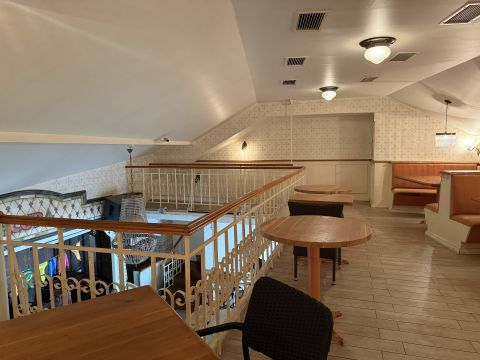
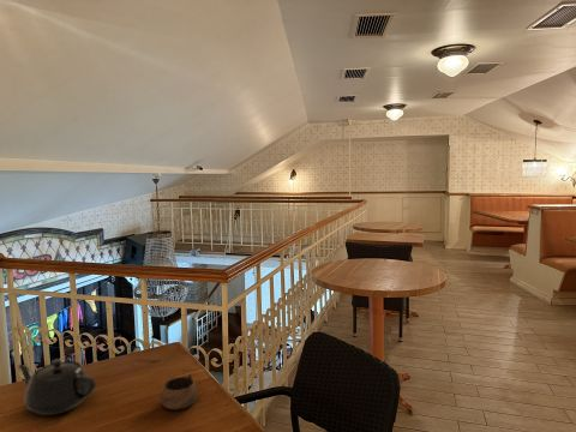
+ cup (182, 389)
+ teapot (55, 382)
